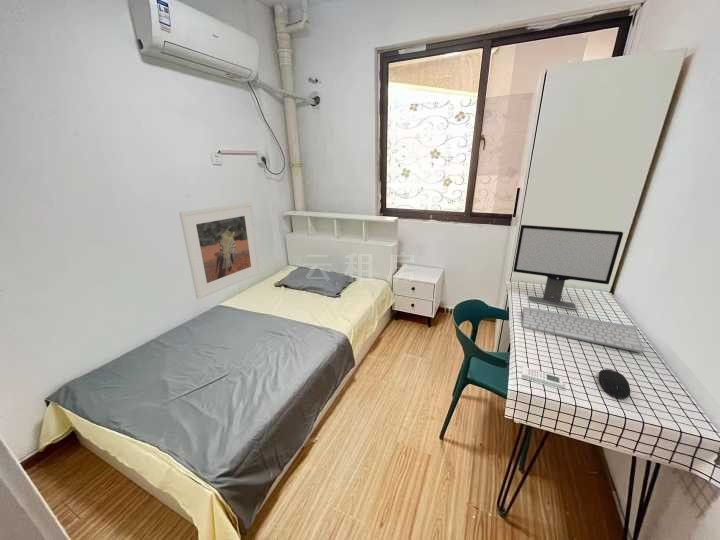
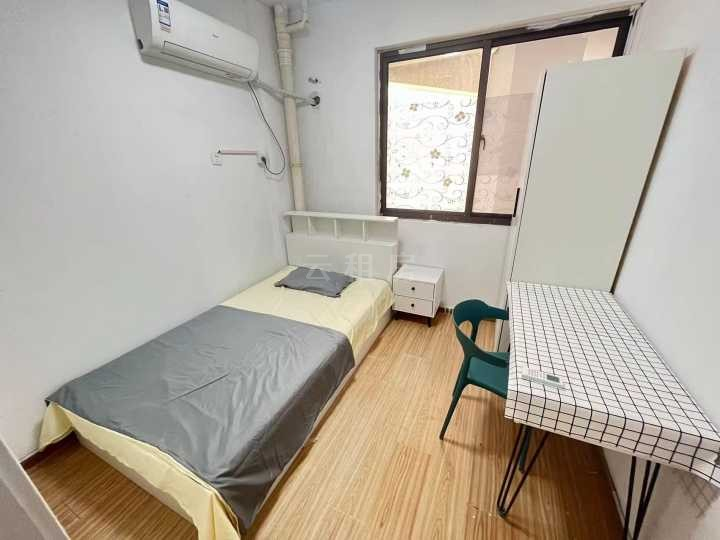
- computer monitor (559, 266)
- keyboard (576, 326)
- computer mouse (614, 381)
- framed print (226, 247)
